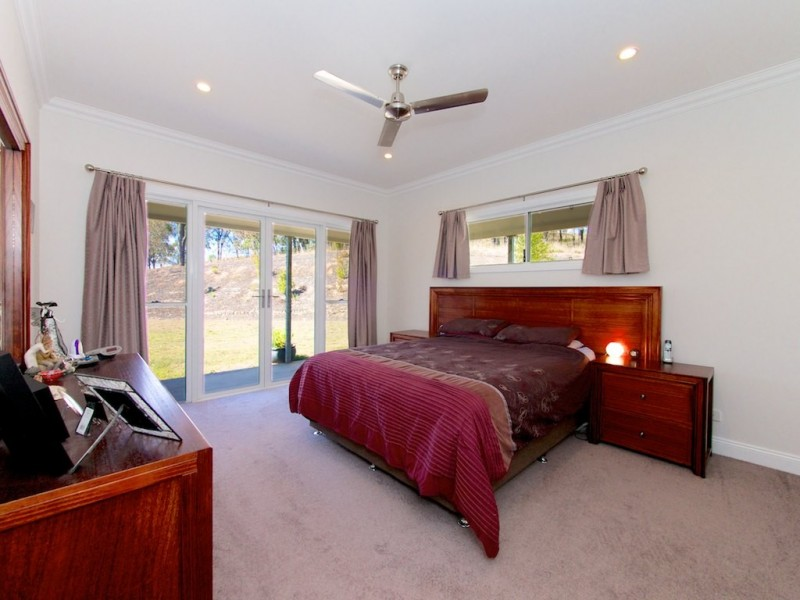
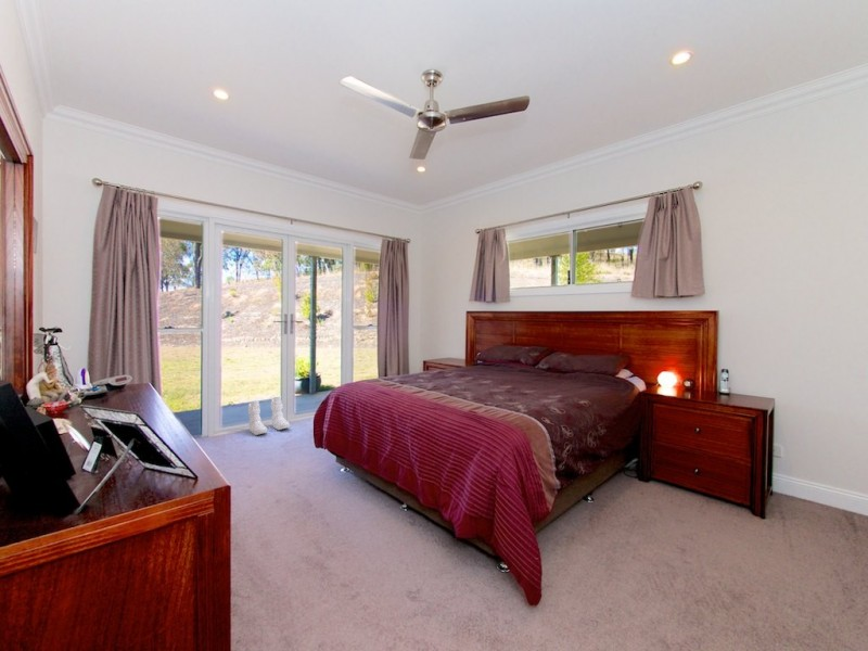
+ boots (272, 414)
